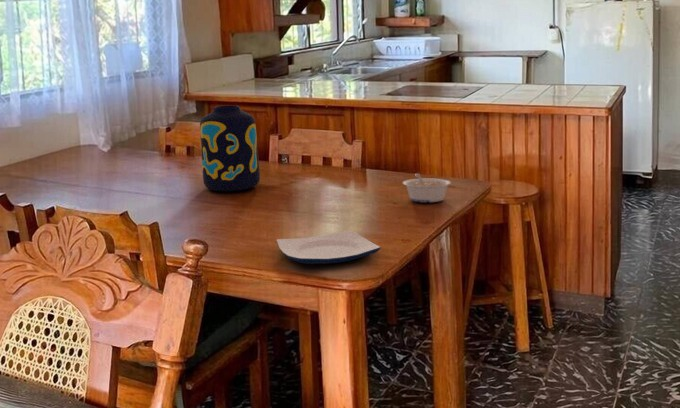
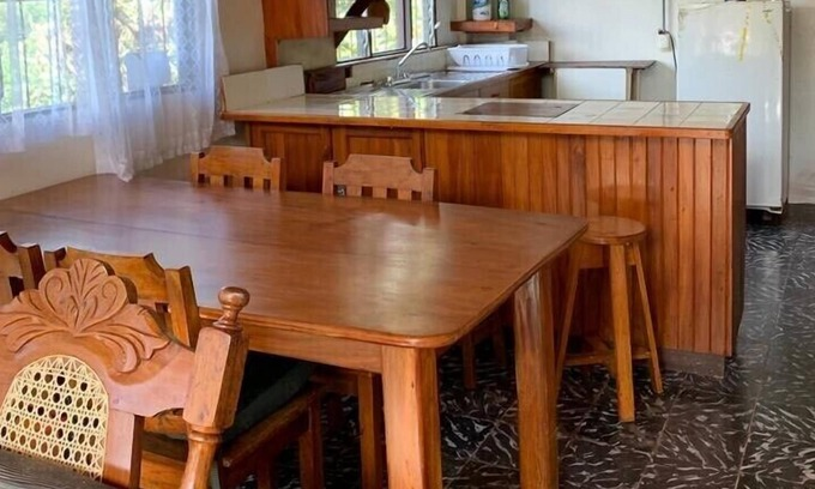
- legume (425, 189)
- vase (229, 147)
- plate (327, 249)
